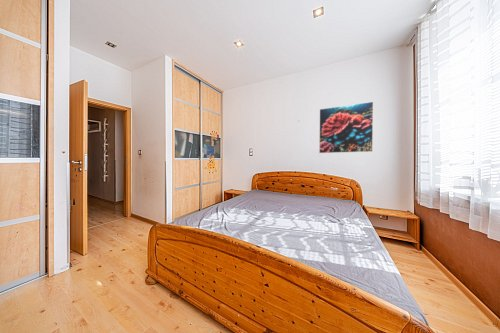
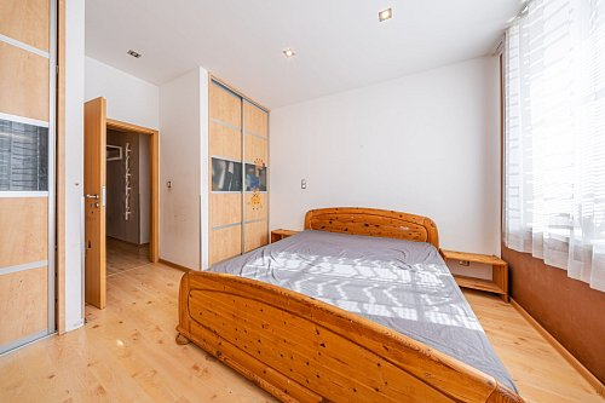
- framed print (344, 129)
